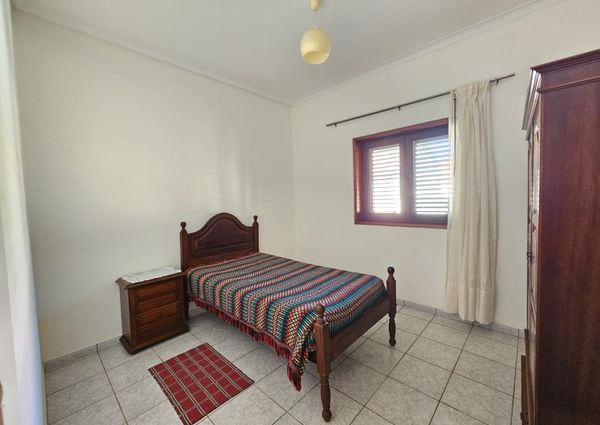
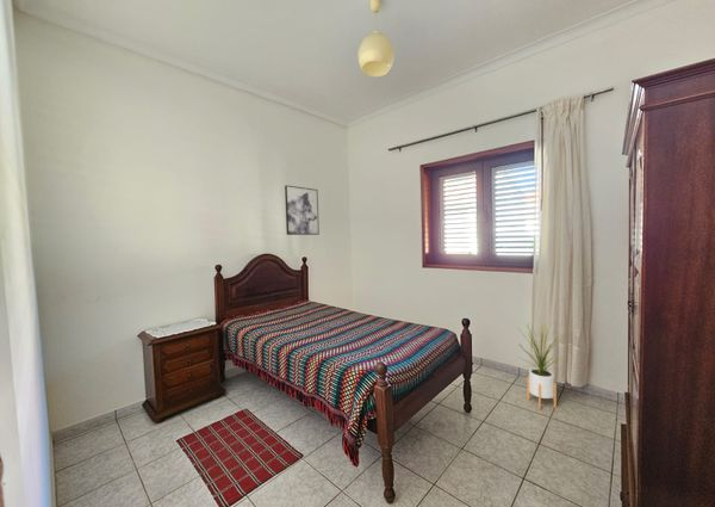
+ wall art (303, 211)
+ house plant (542, 361)
